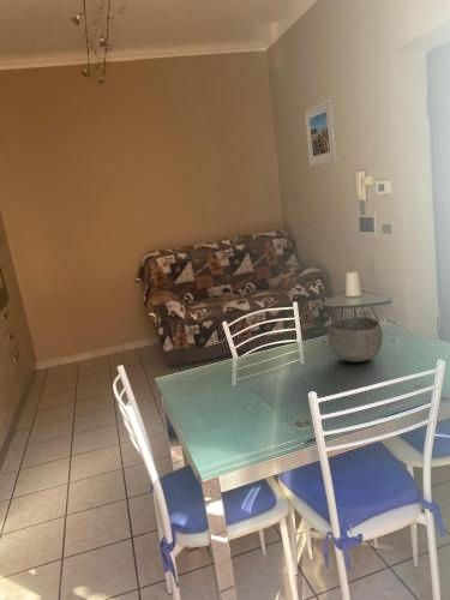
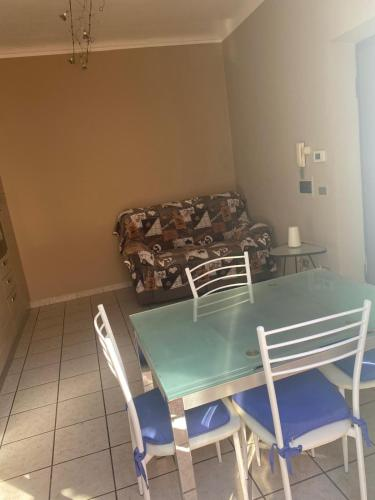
- bowl (355, 341)
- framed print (319, 134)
